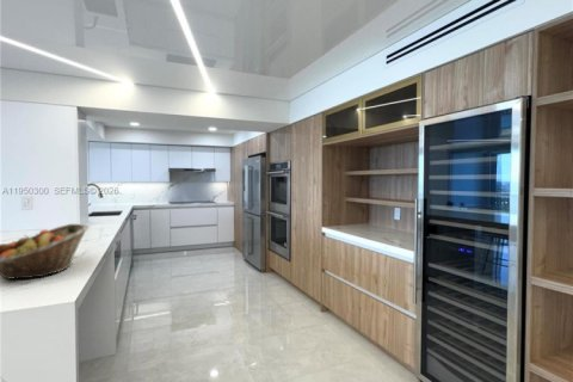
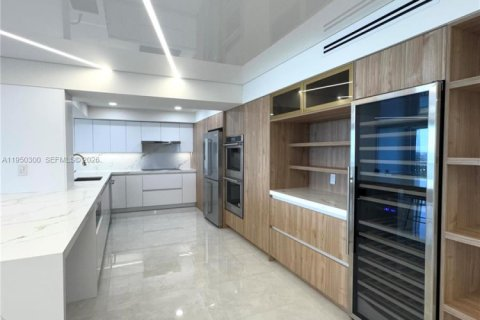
- fruit basket (42, 248)
